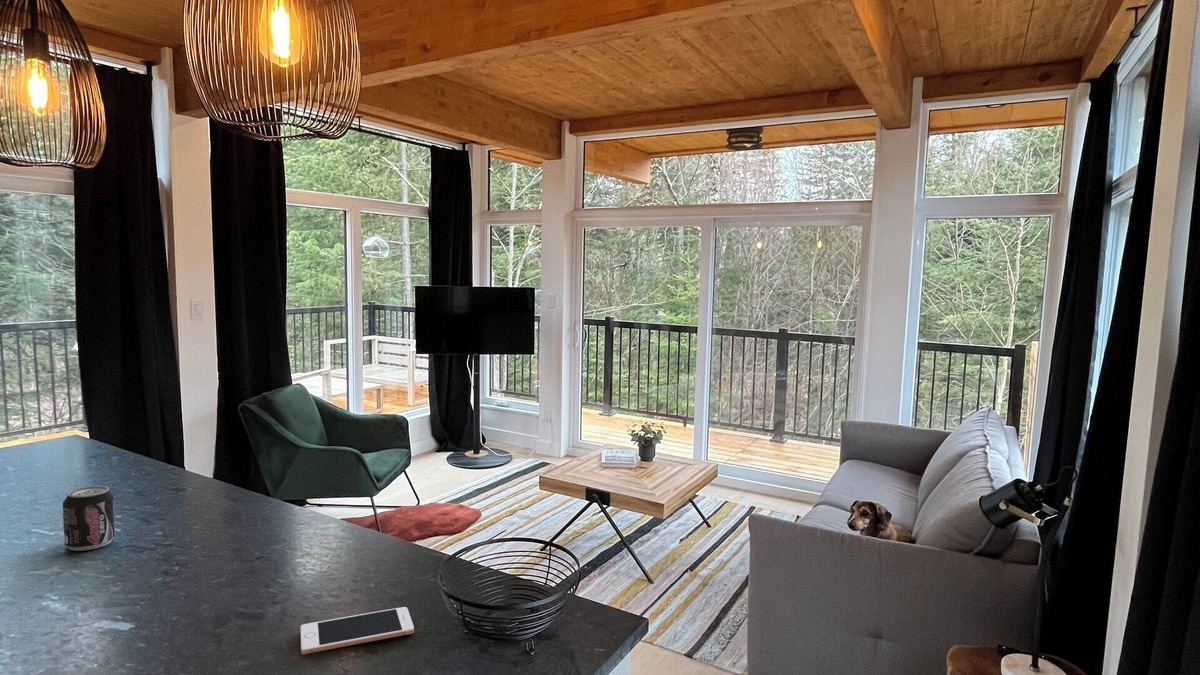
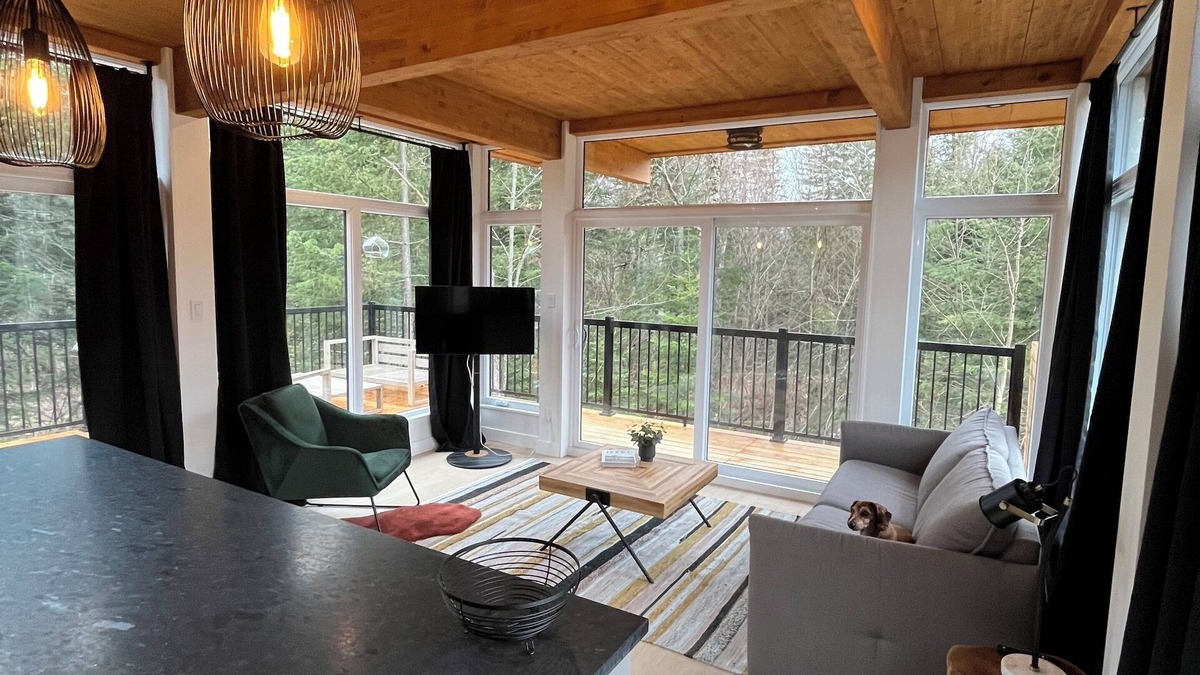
- cell phone (357, 629)
- beverage can (89, 517)
